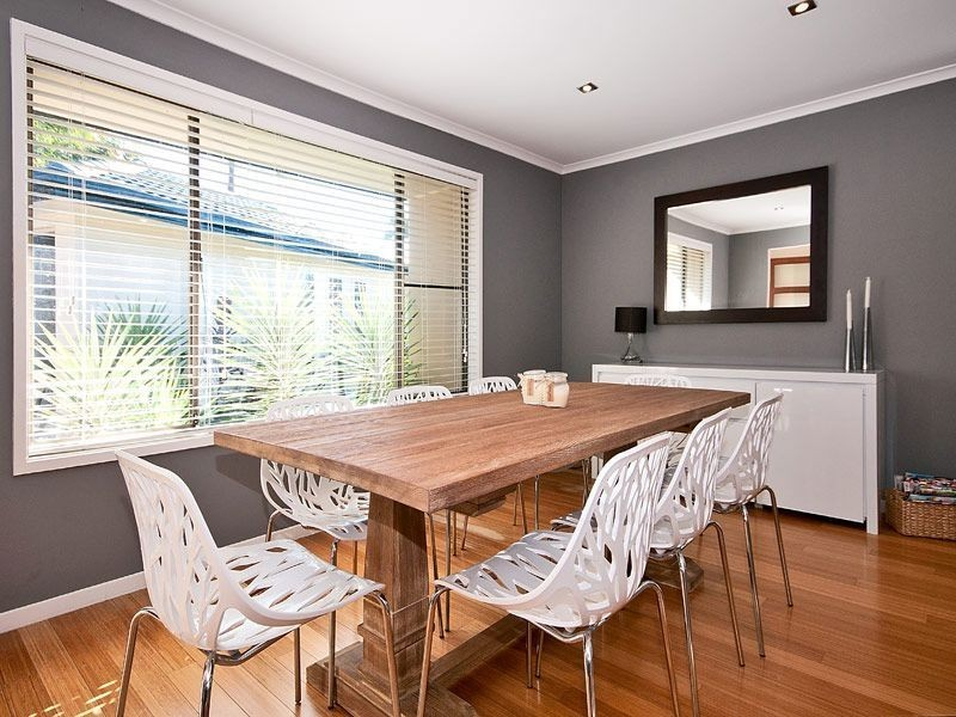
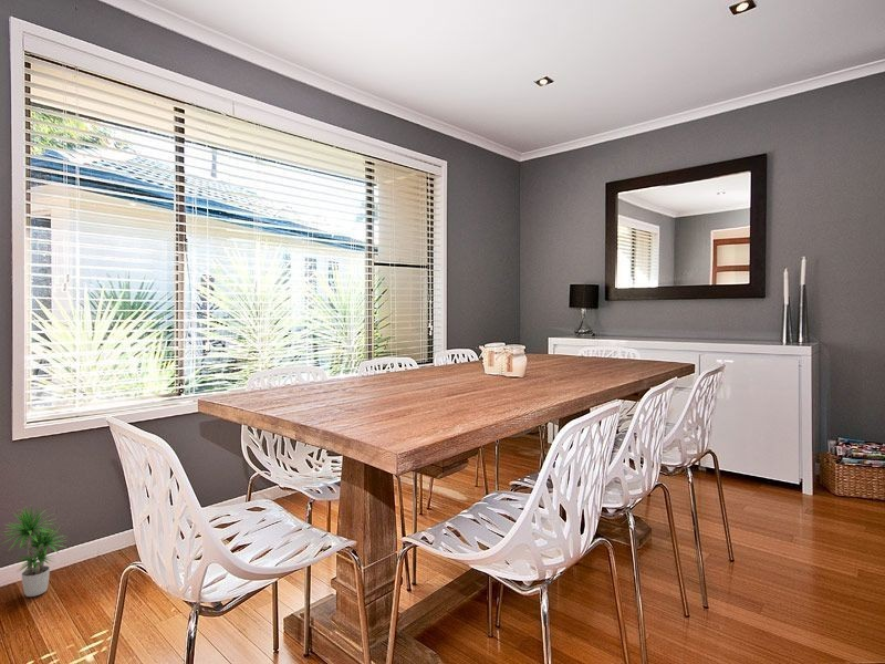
+ potted plant (34, 549)
